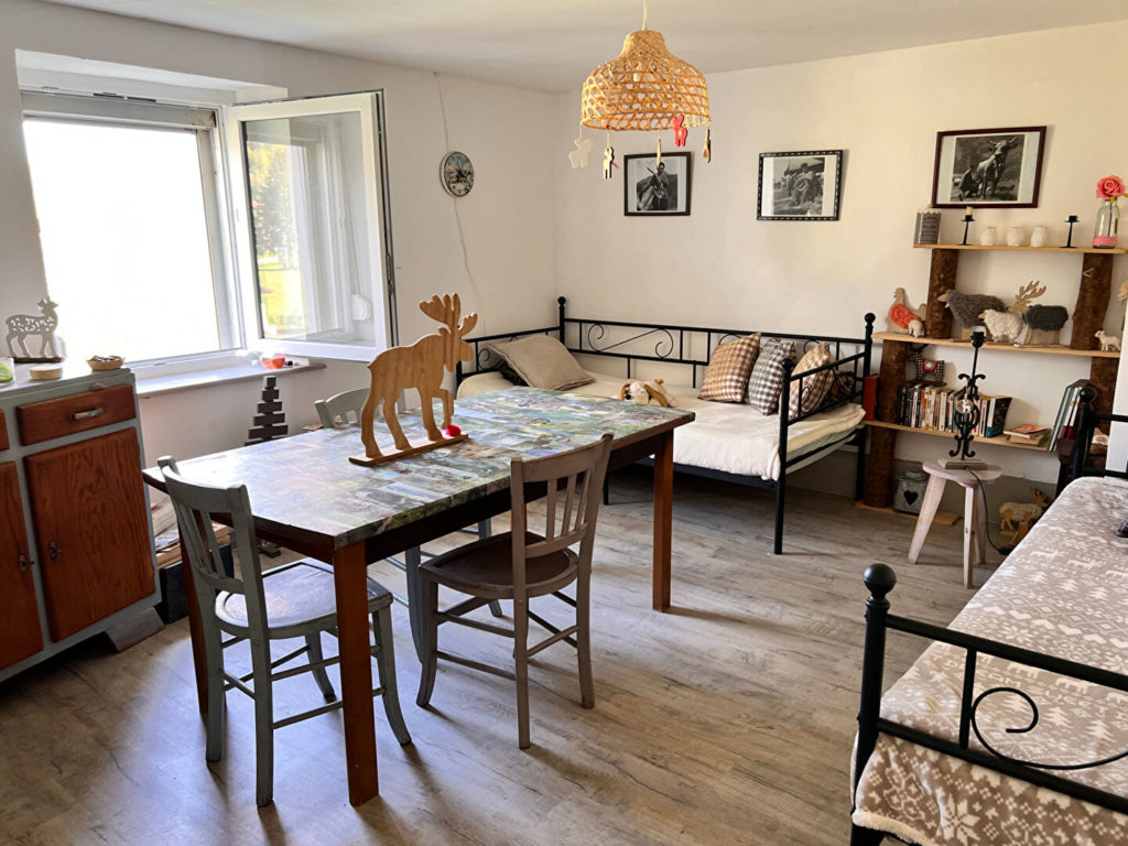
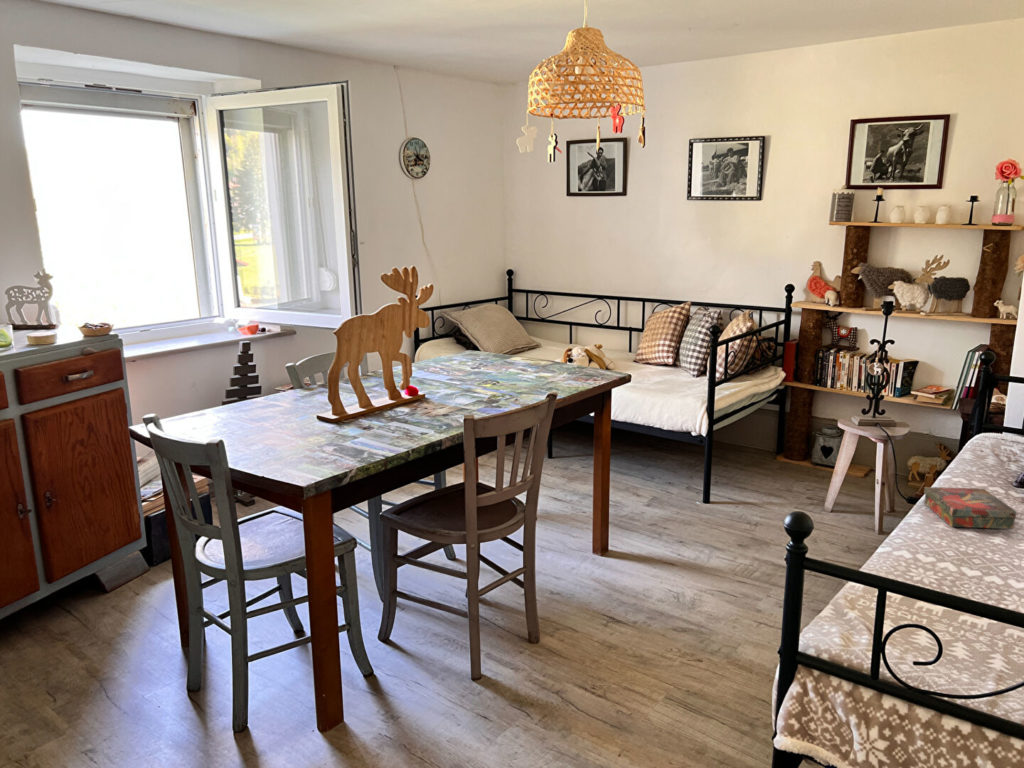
+ book (967, 507)
